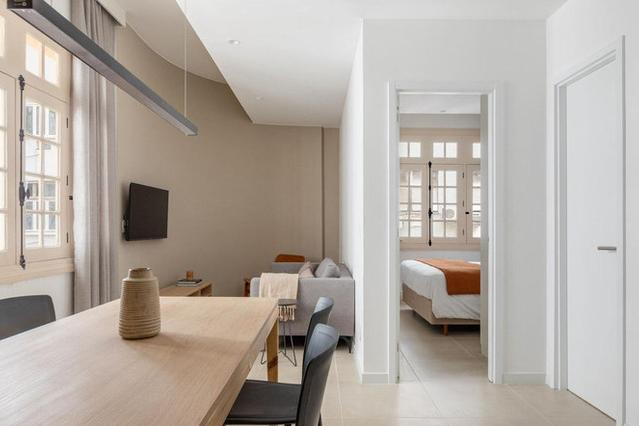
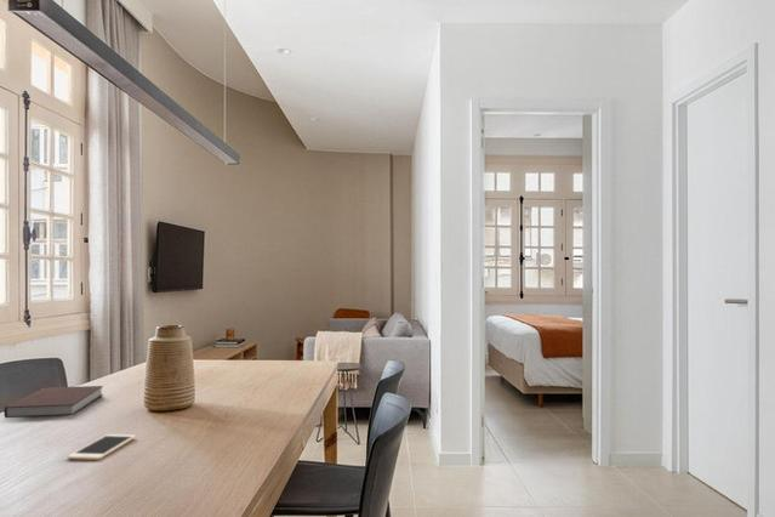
+ notebook (57, 400)
+ cell phone (103, 445)
